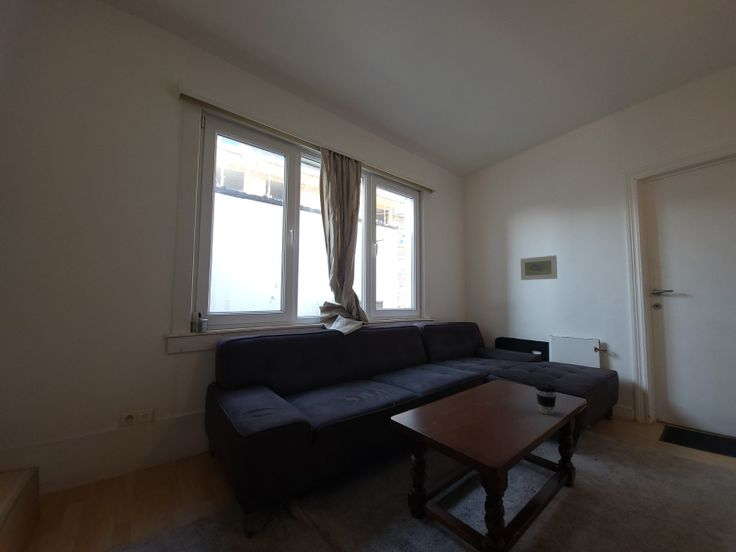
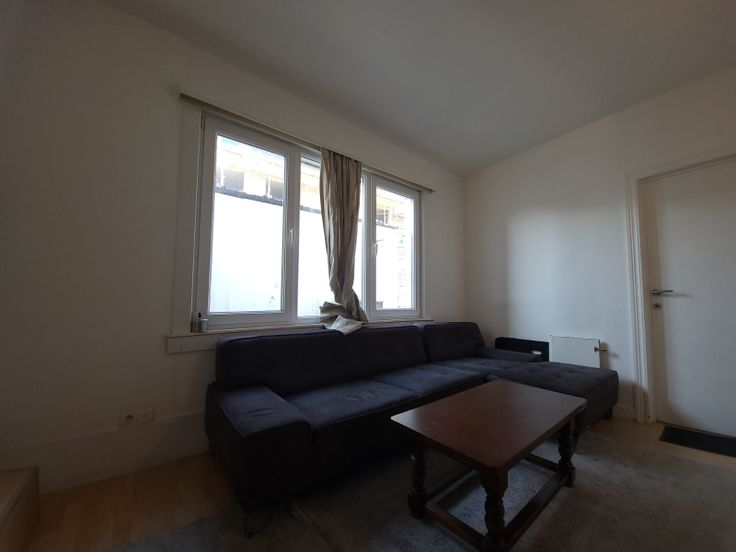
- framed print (538, 268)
- coffee cup (546, 398)
